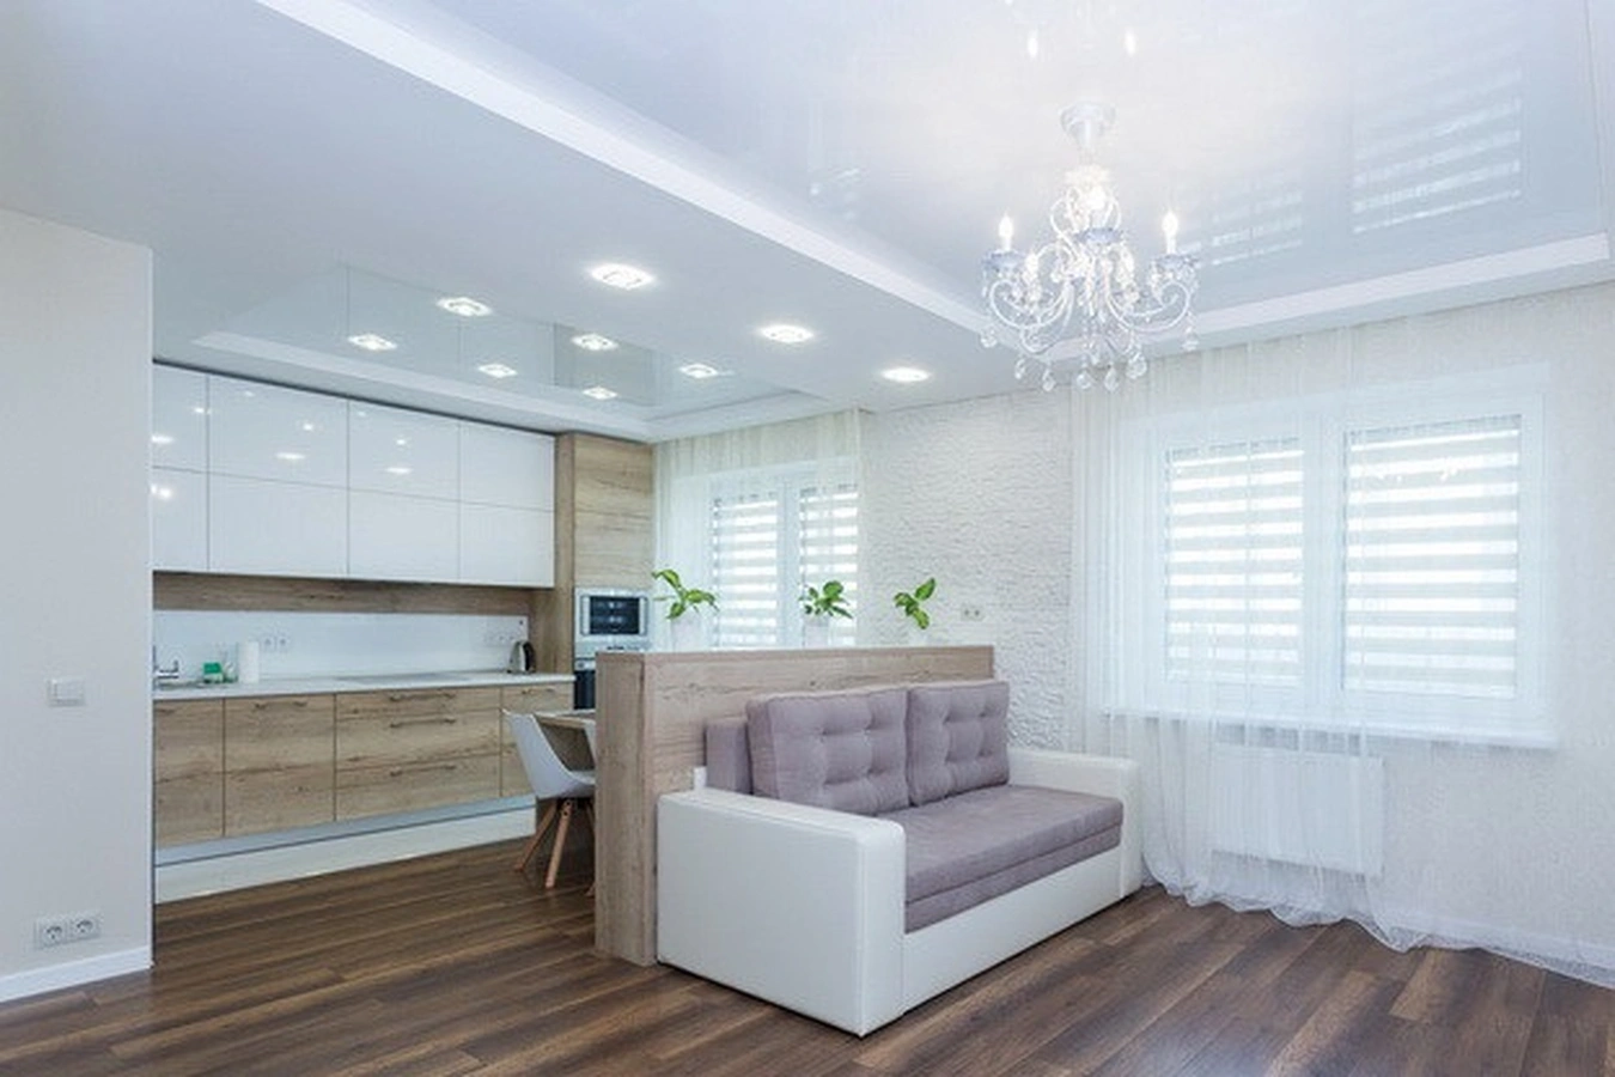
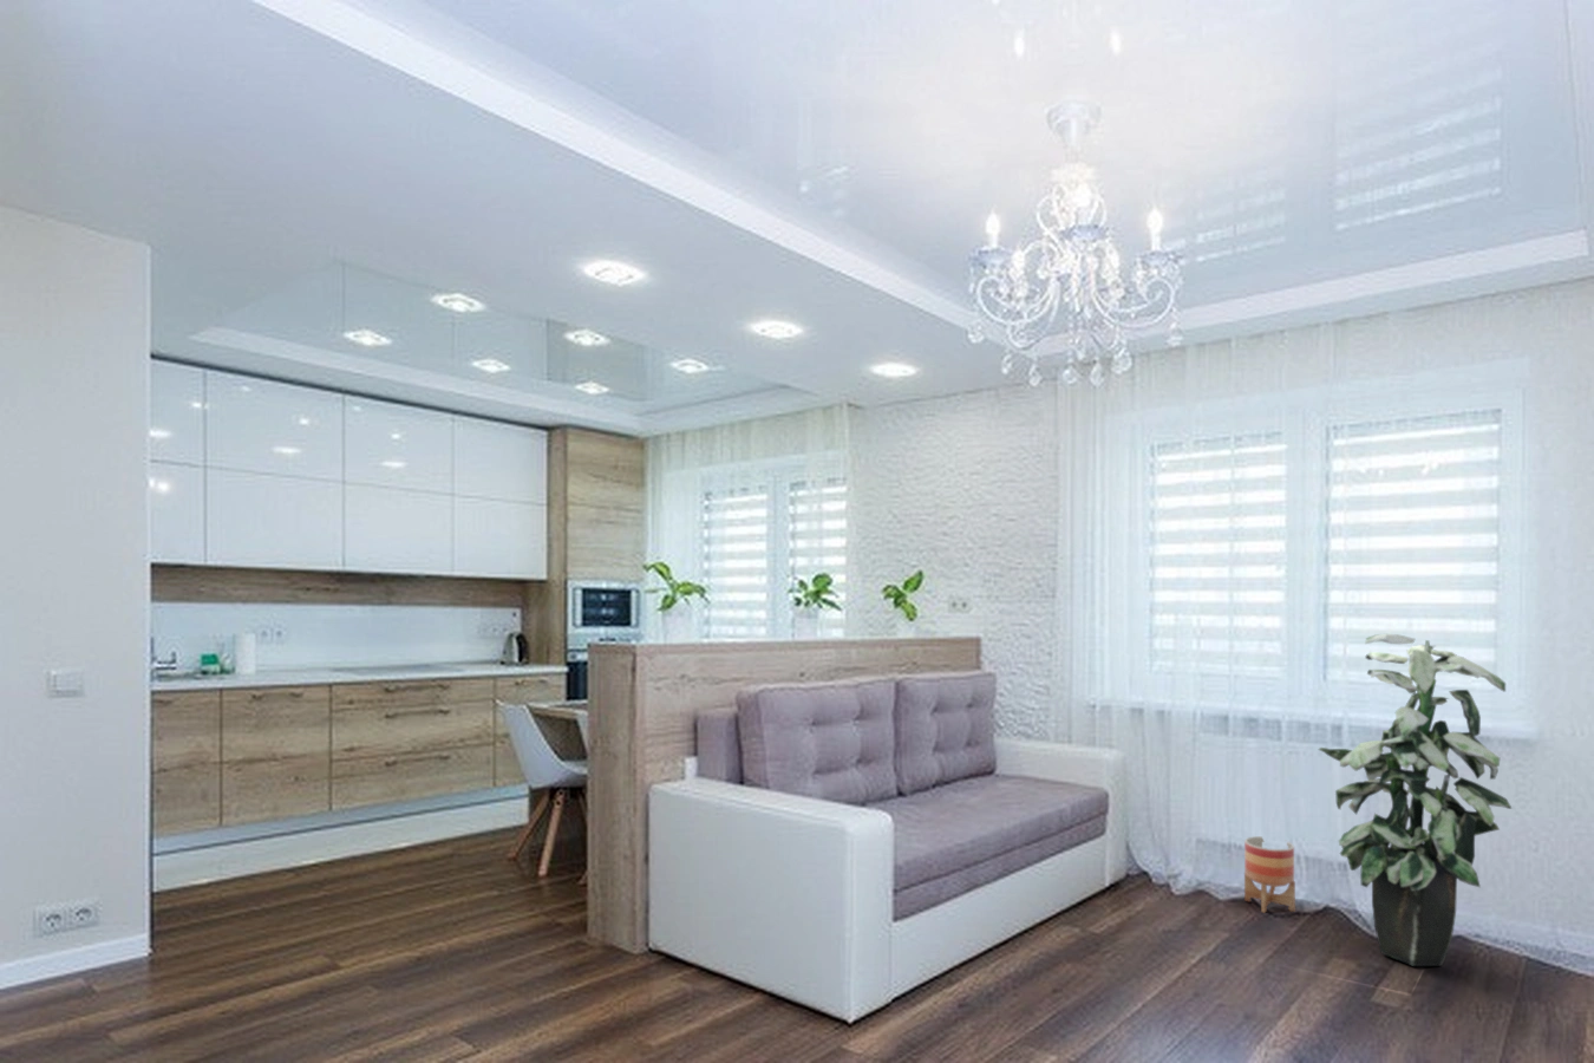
+ planter (1269, 874)
+ indoor plant (1410, 793)
